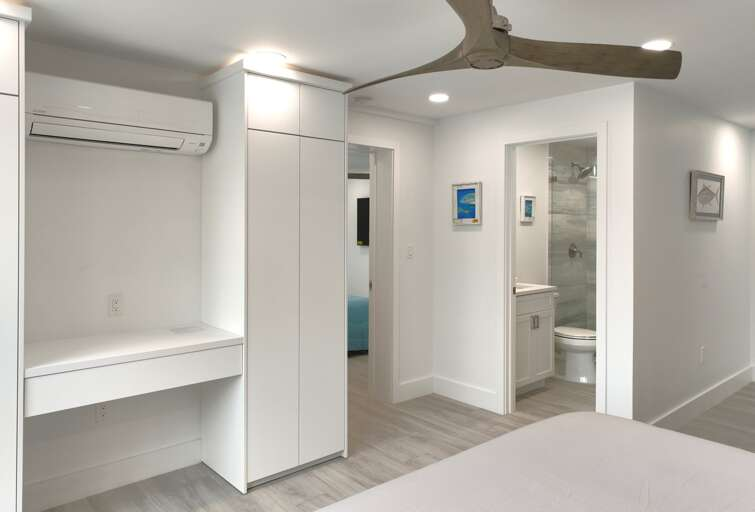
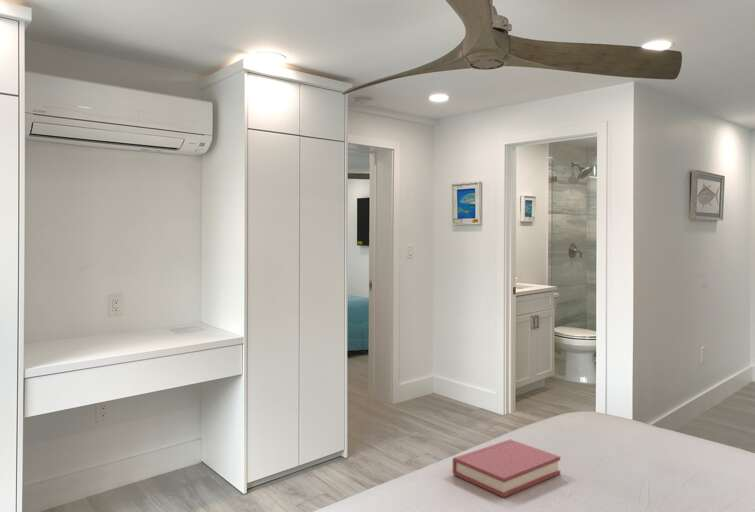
+ hardback book (506, 465)
